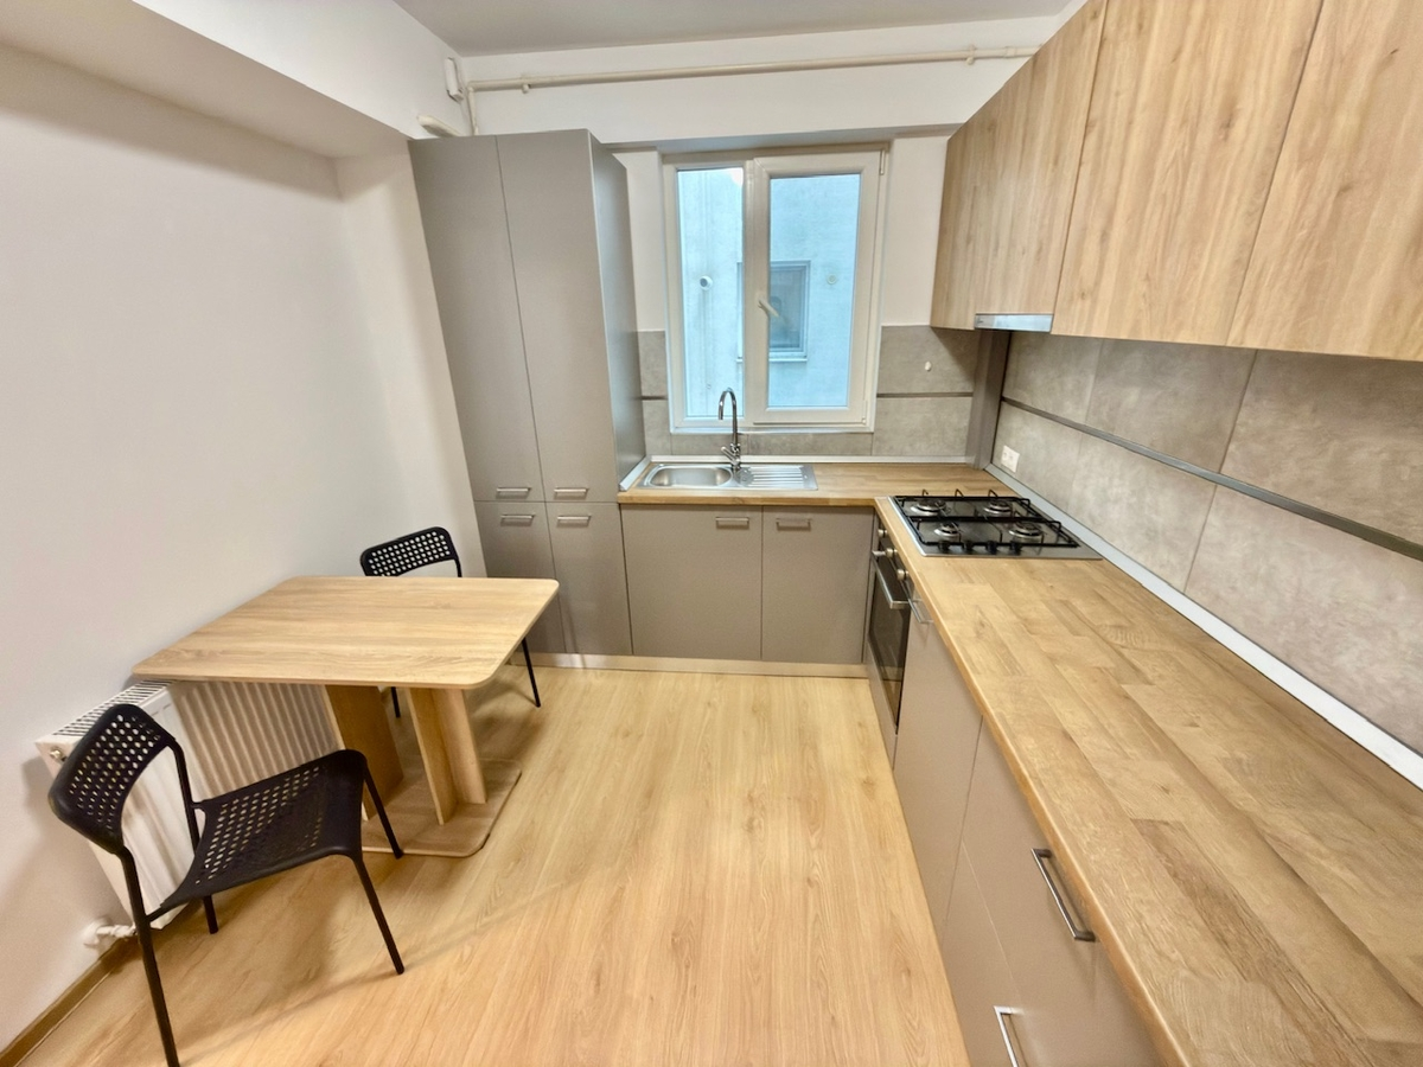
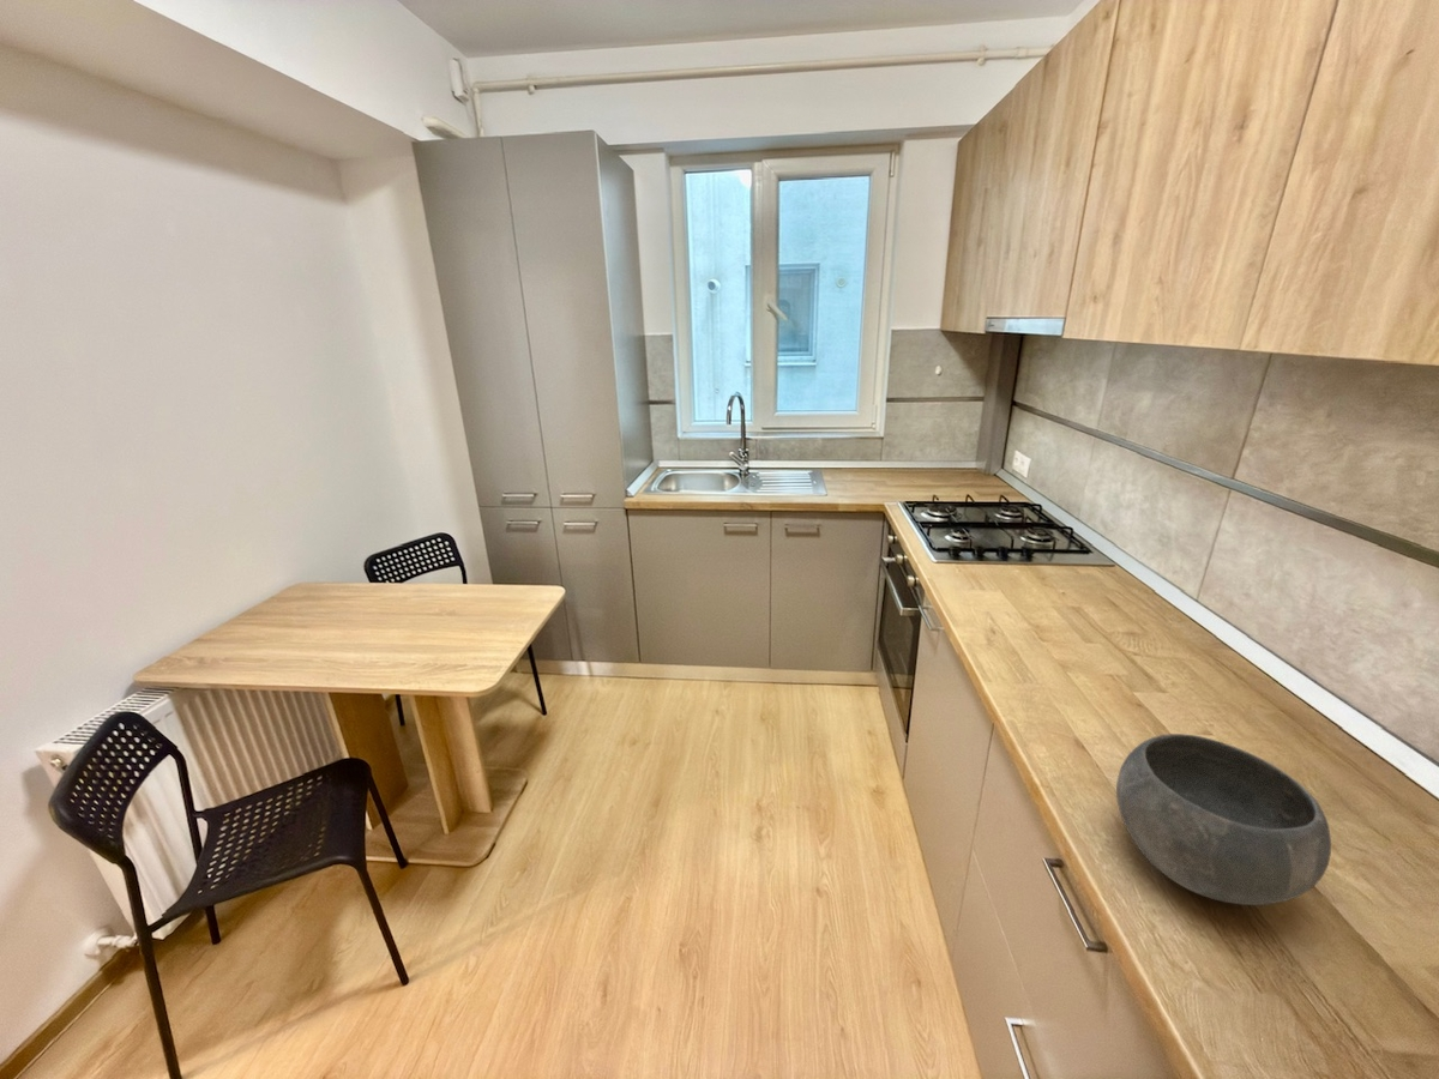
+ bowl (1209, 822)
